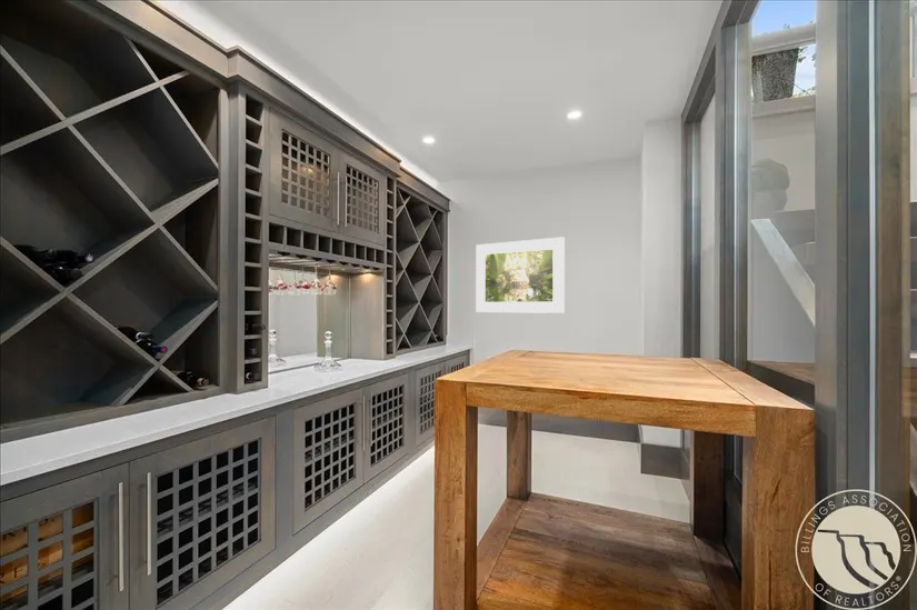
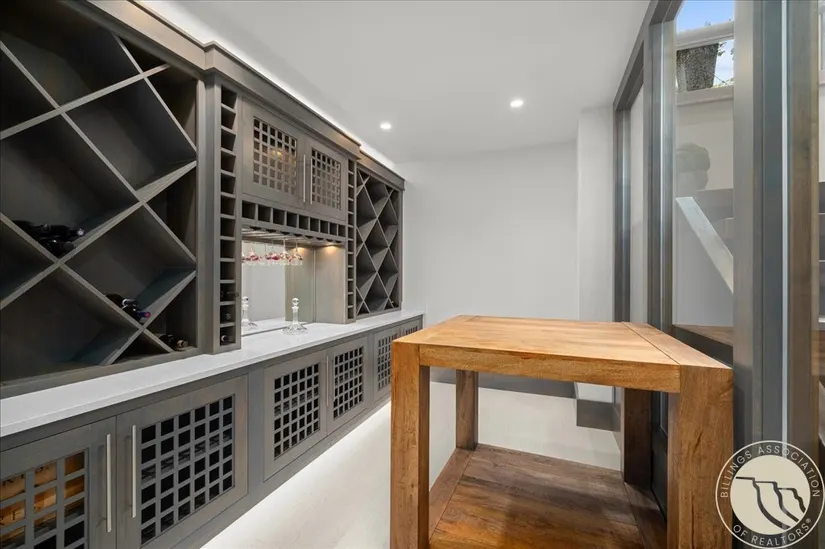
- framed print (517, 277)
